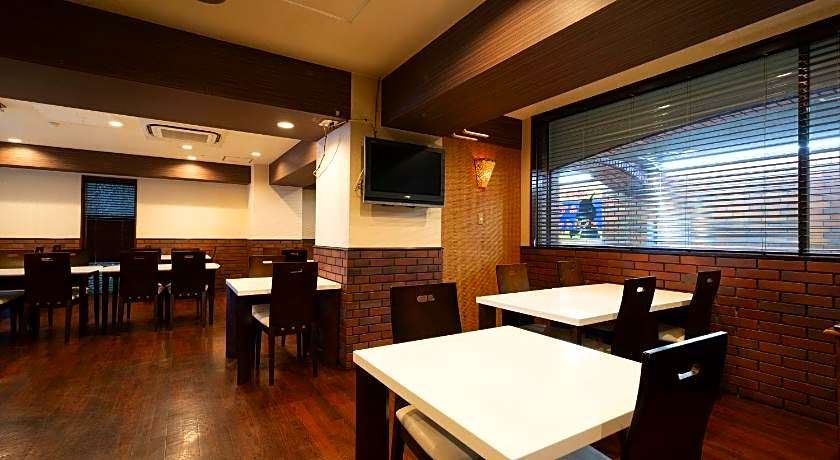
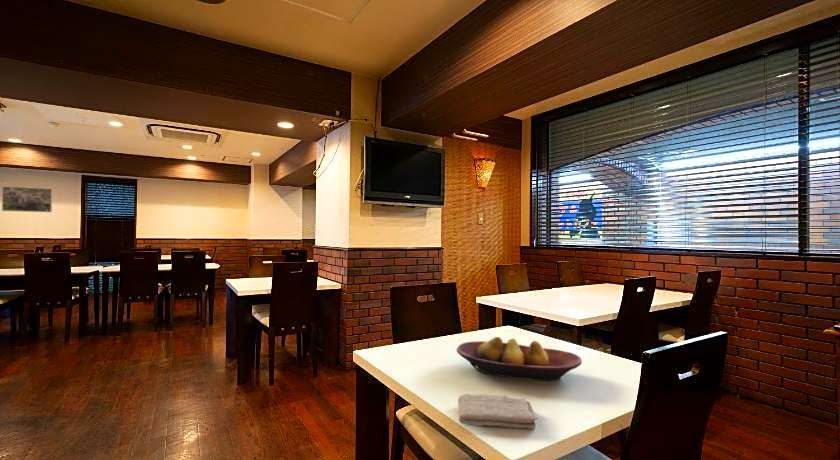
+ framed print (27, 199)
+ fruit bowl (516, 355)
+ washcloth (495, 409)
